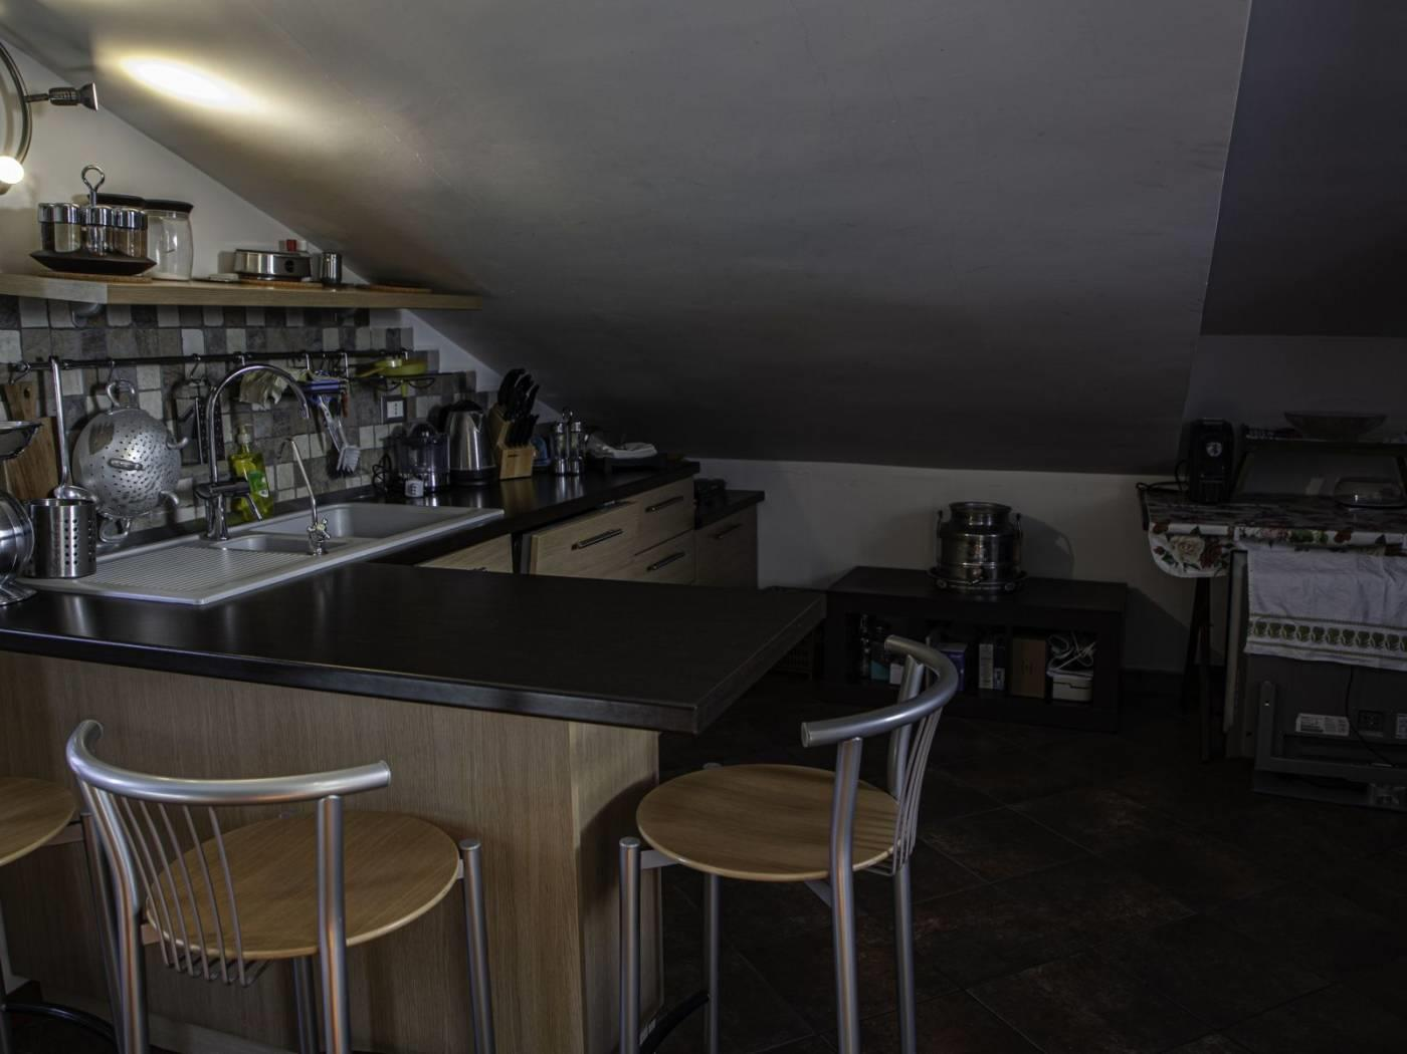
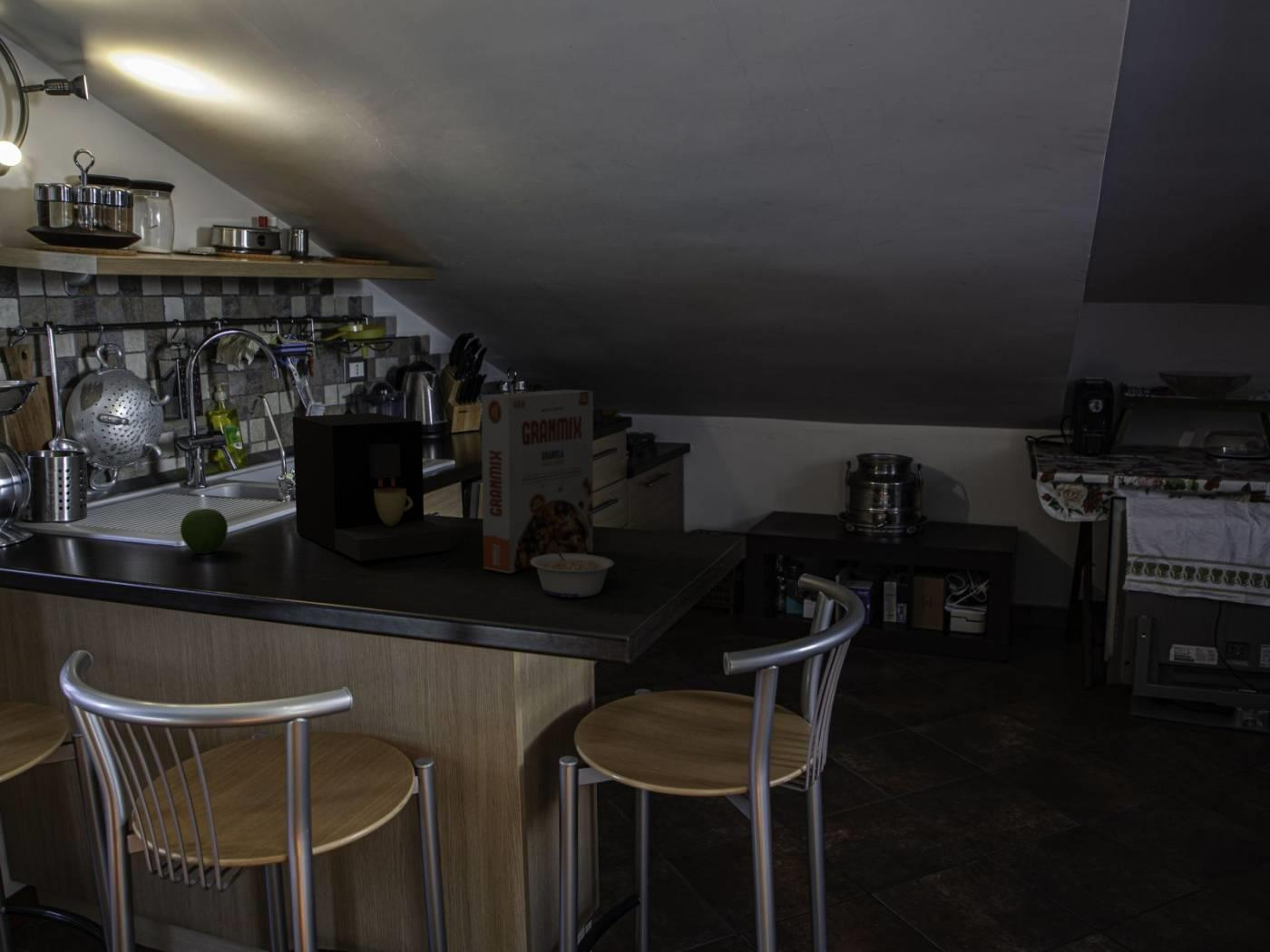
+ coffee maker (368, 481)
+ cereal box (540, 477)
+ legume (569, 572)
+ fruit (204, 530)
